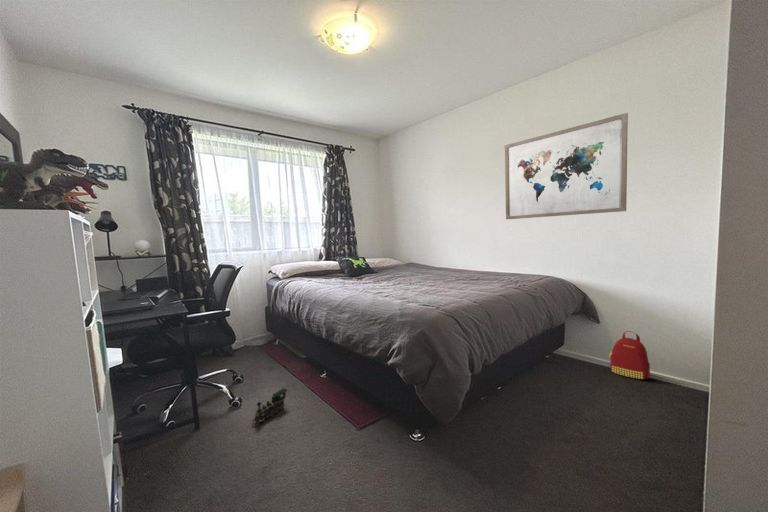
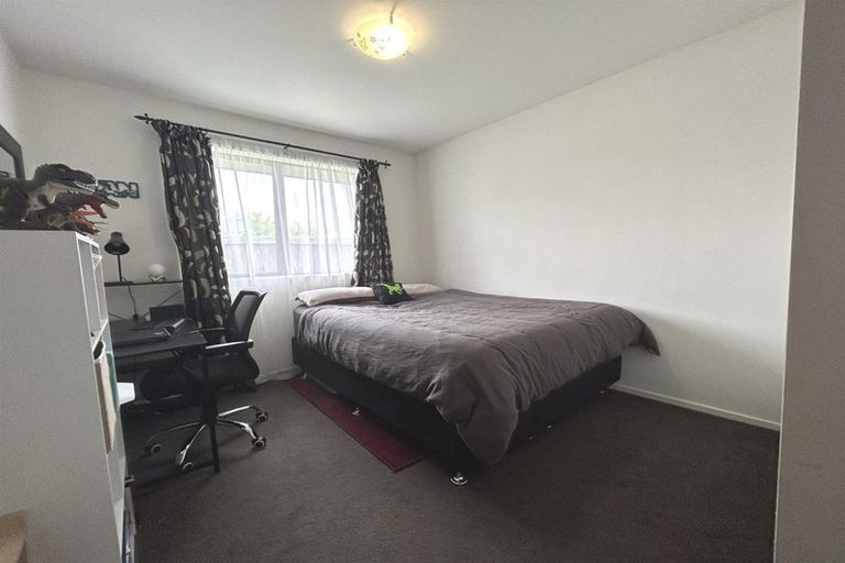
- wall art (557, 174)
- toy train (269, 405)
- backpack (628, 353)
